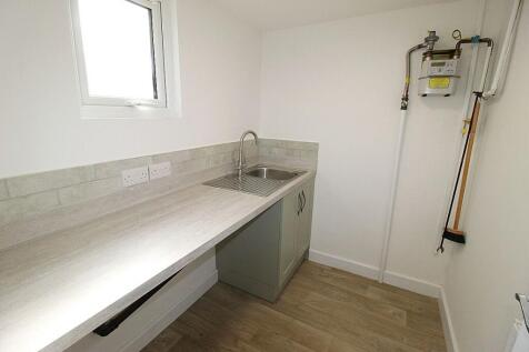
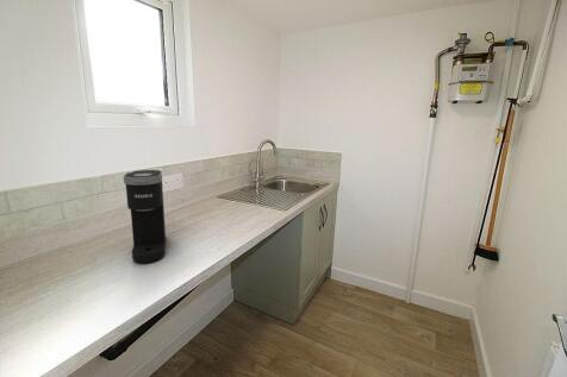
+ coffee maker (148, 211)
